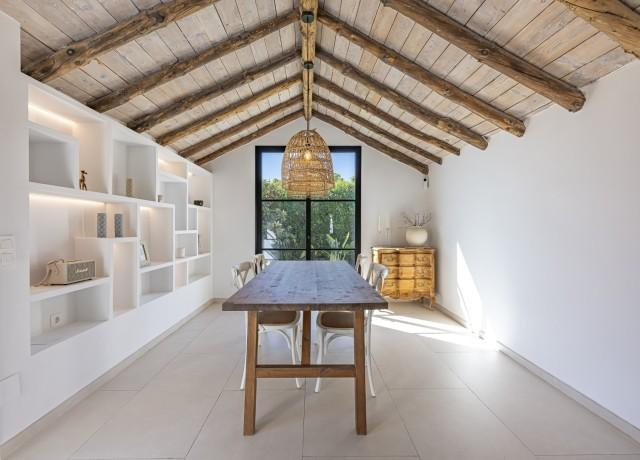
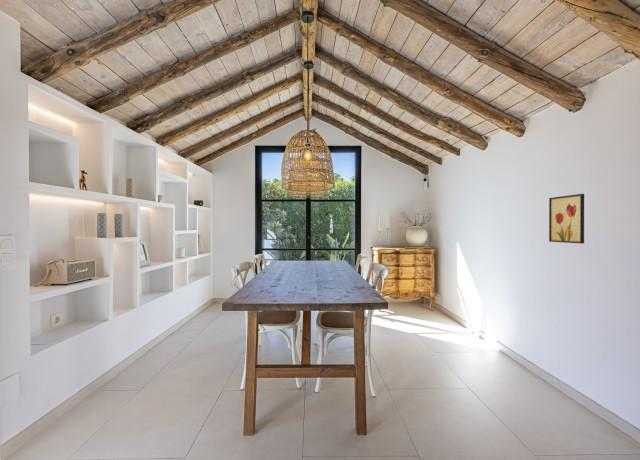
+ wall art (566, 219)
